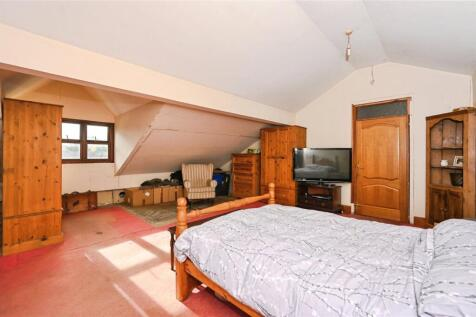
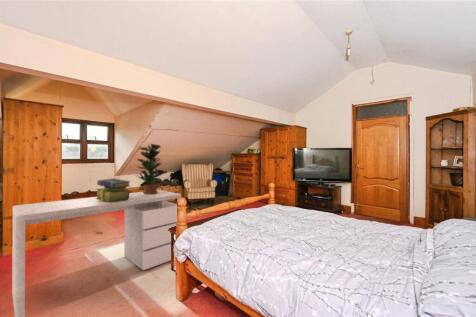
+ desk (124, 235)
+ potted plant (150, 168)
+ stack of books (114, 189)
